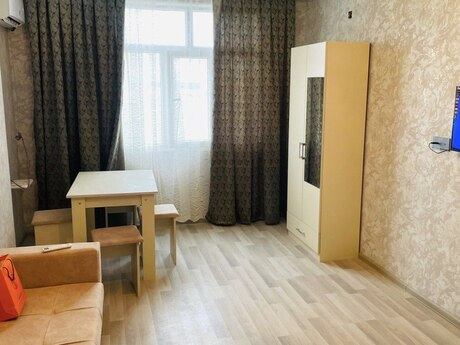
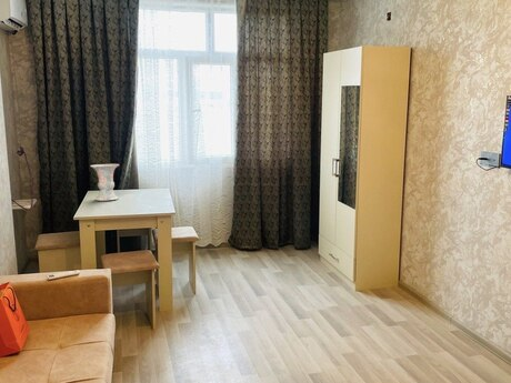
+ vase (104, 181)
